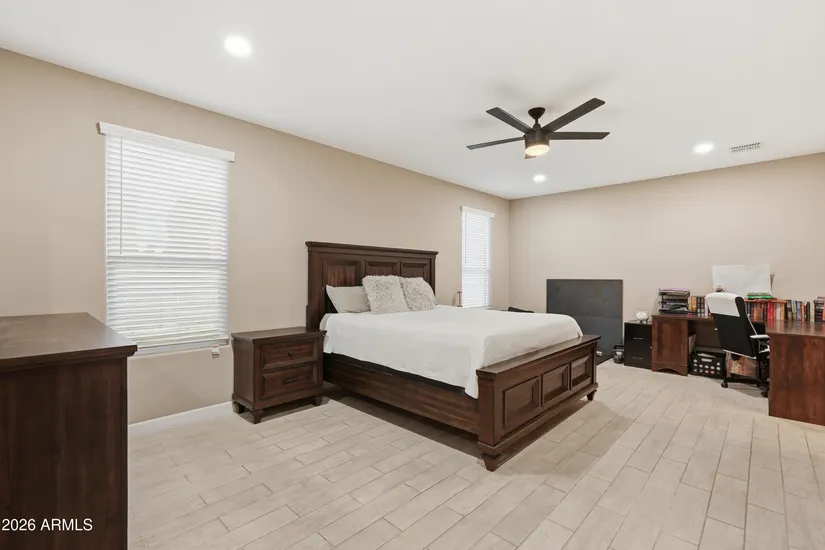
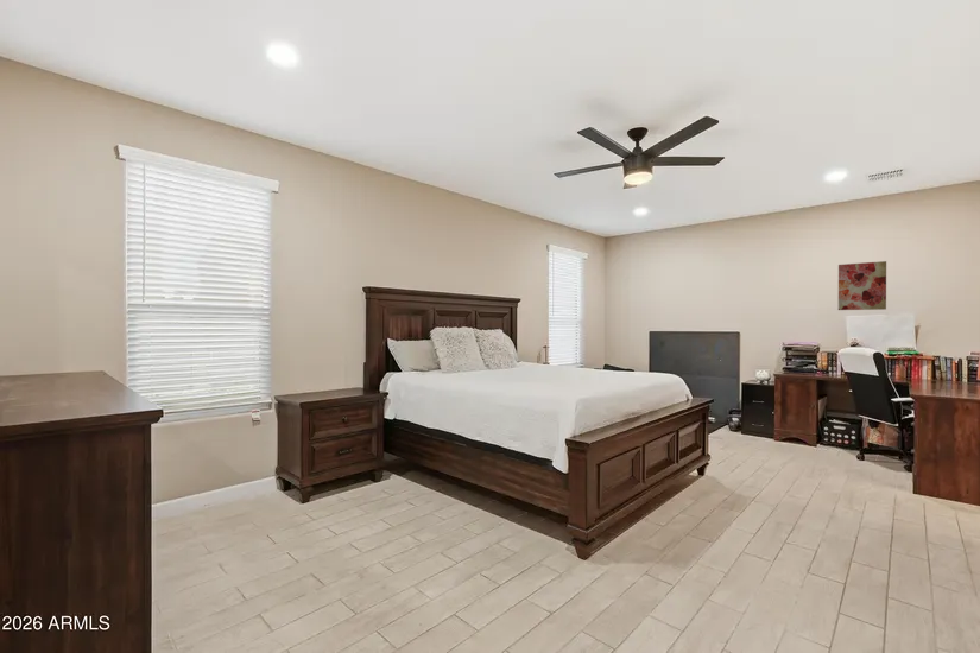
+ wall art (861, 286)
